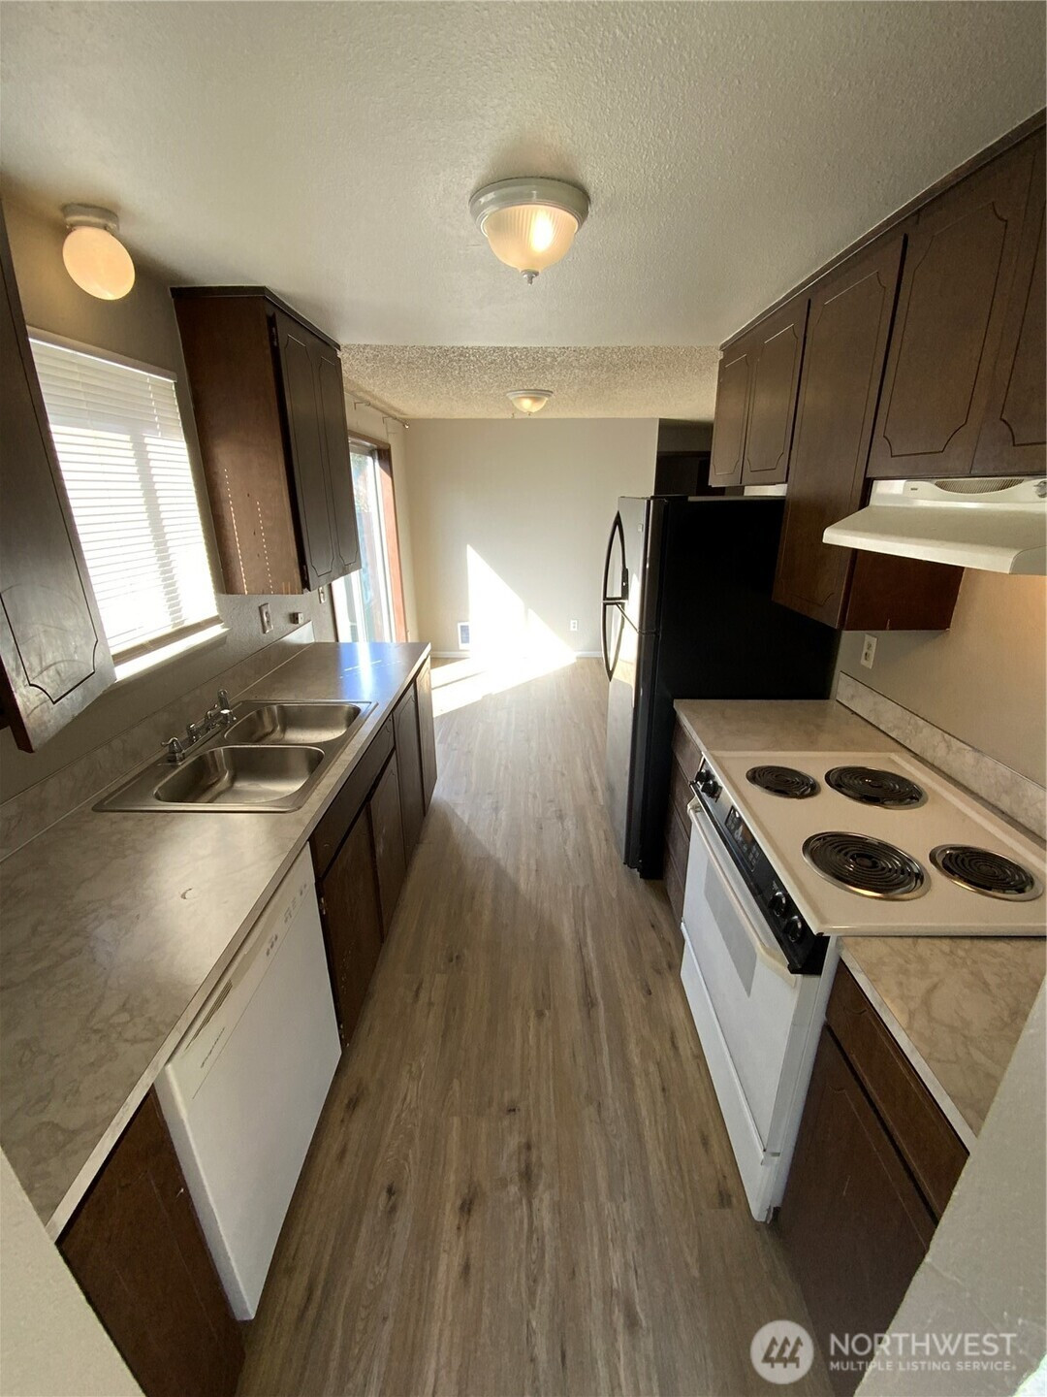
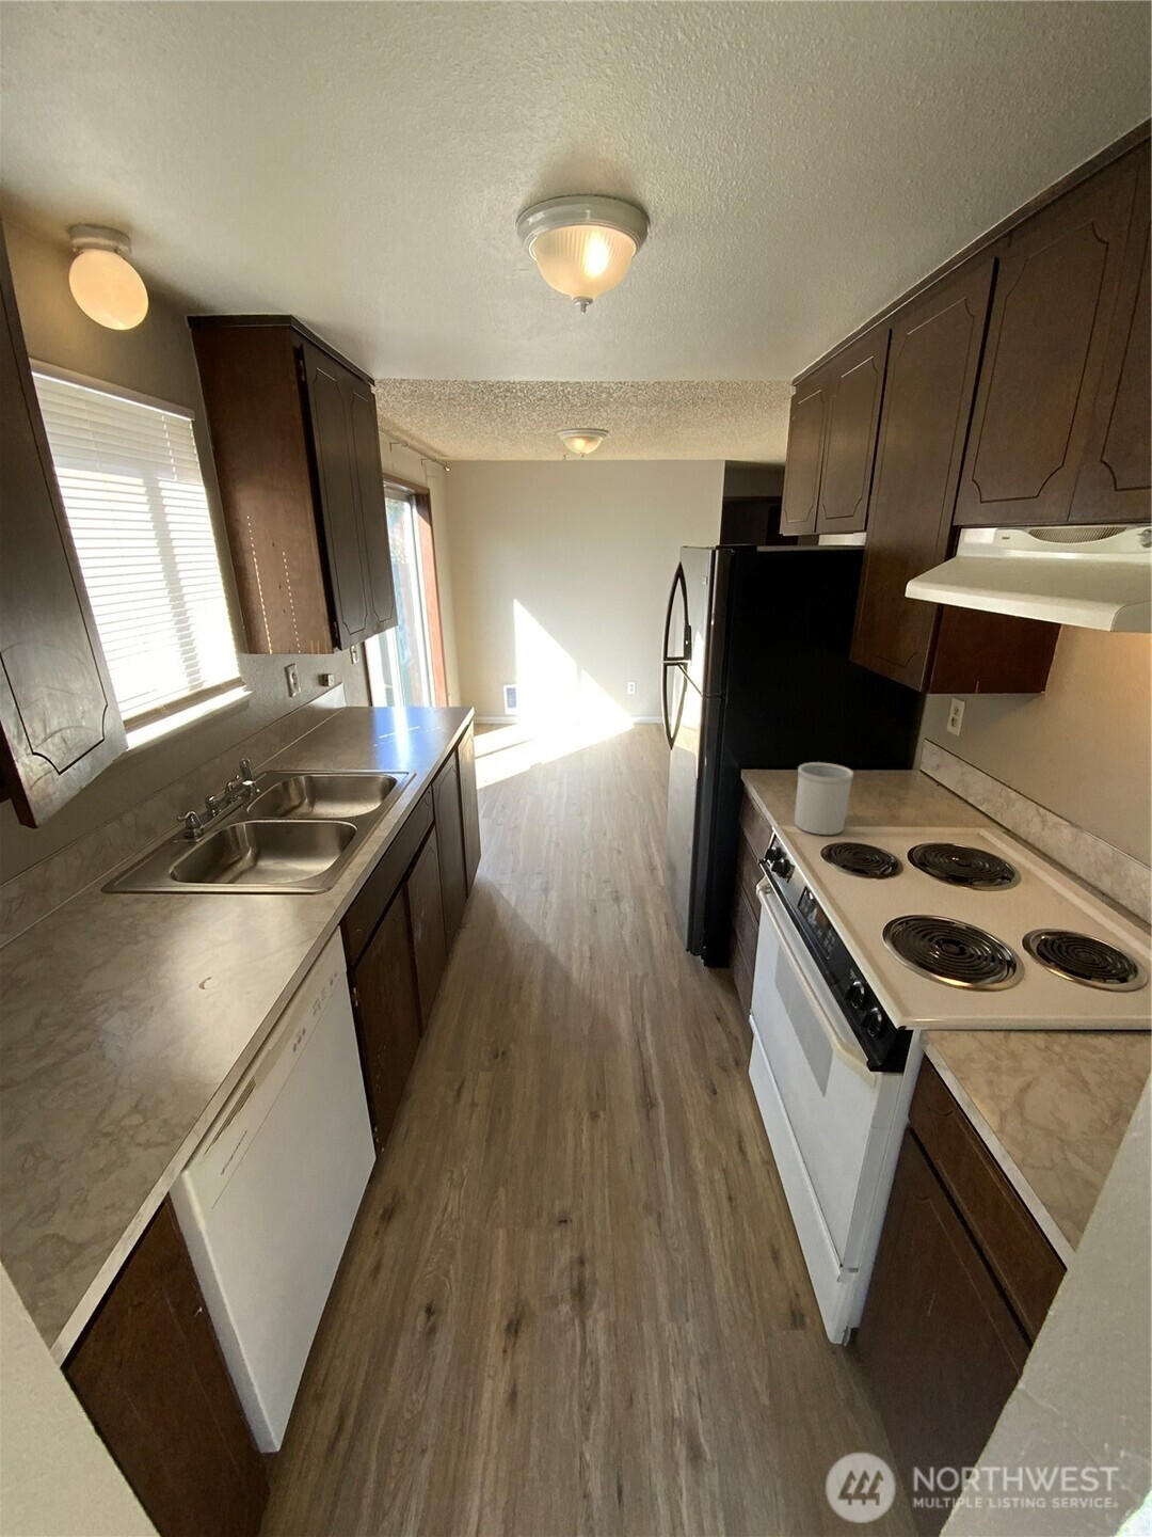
+ utensil holder (822, 798)
